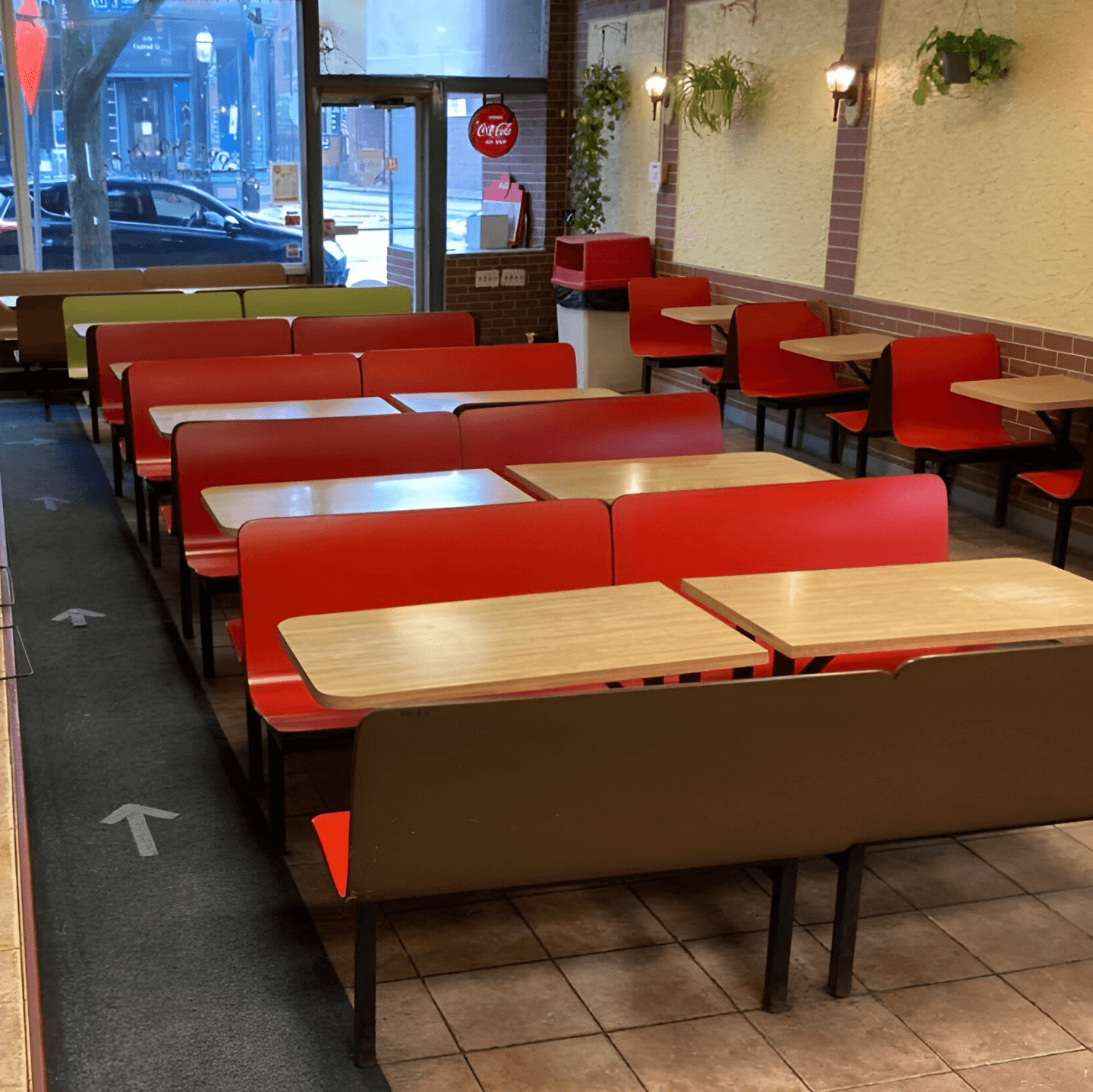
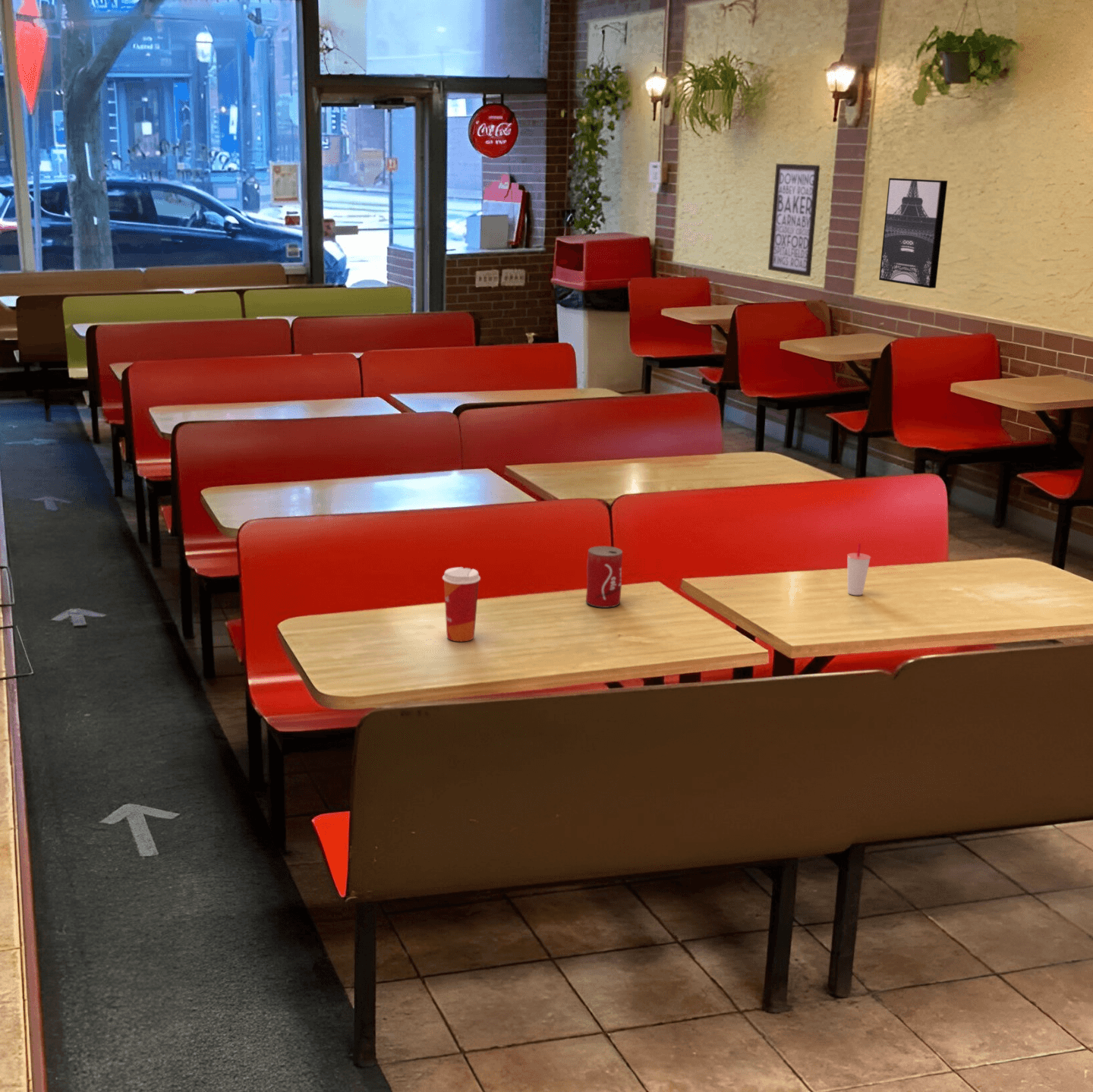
+ paper cup (461, 604)
+ wall art (912, 231)
+ cup (857, 568)
+ wall art (792, 219)
+ pop (604, 576)
